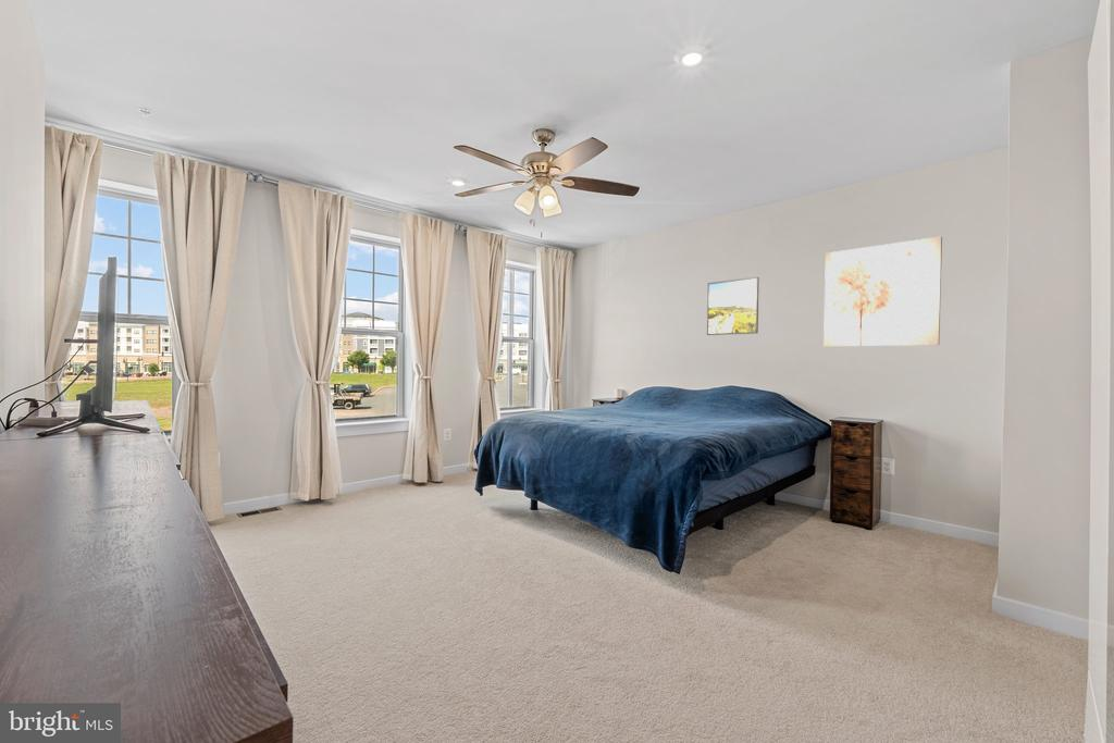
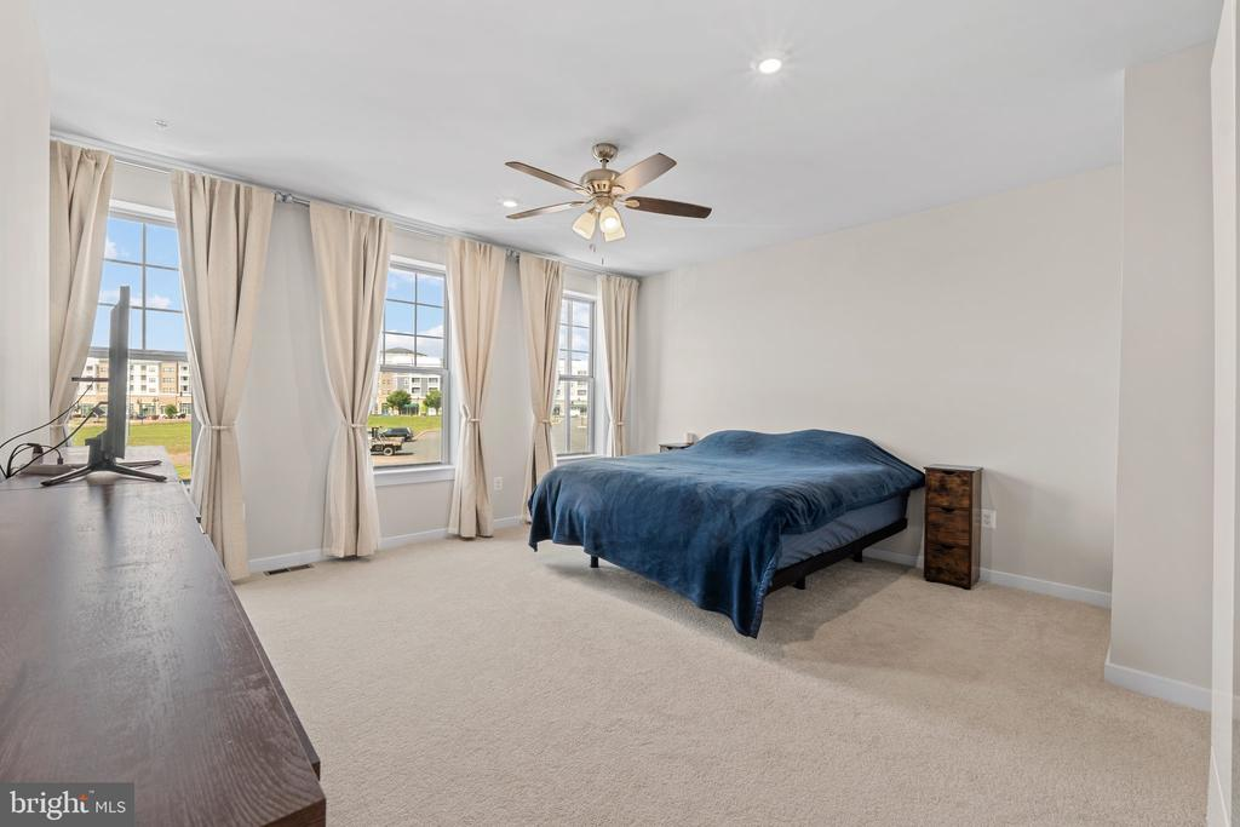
- wall art (878, 295)
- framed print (731, 307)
